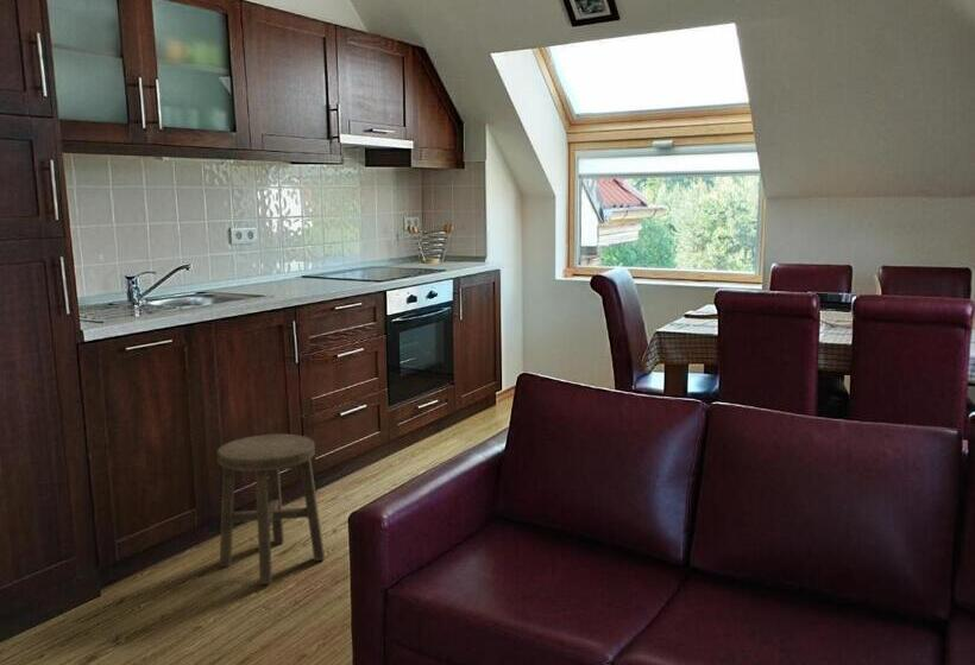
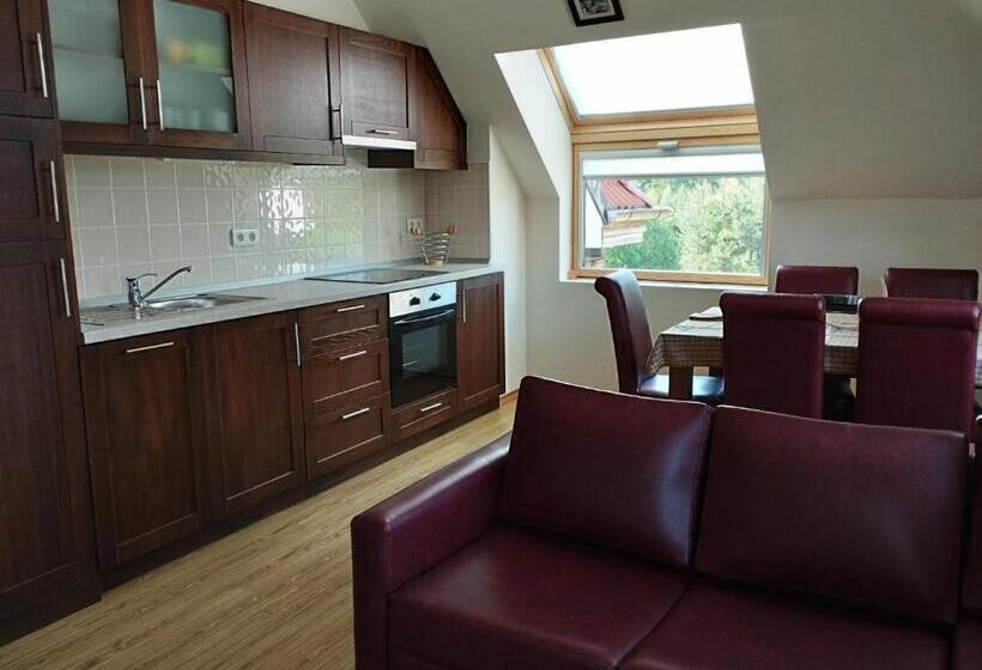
- stool (270, 504)
